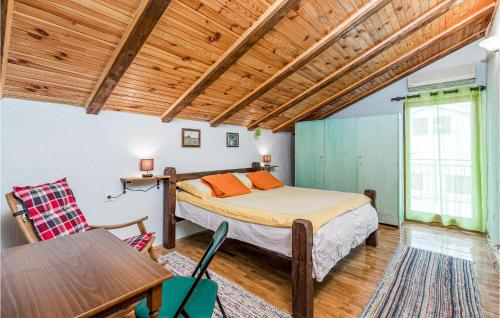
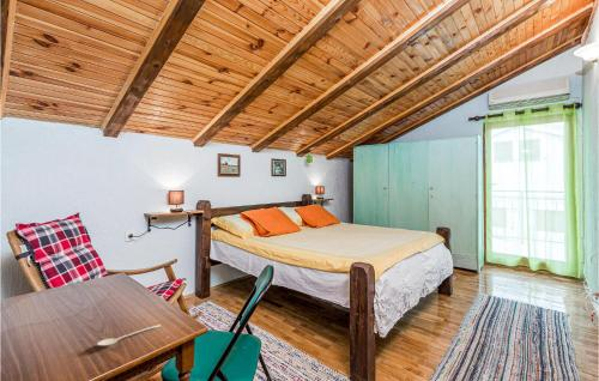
+ stirrer (131, 333)
